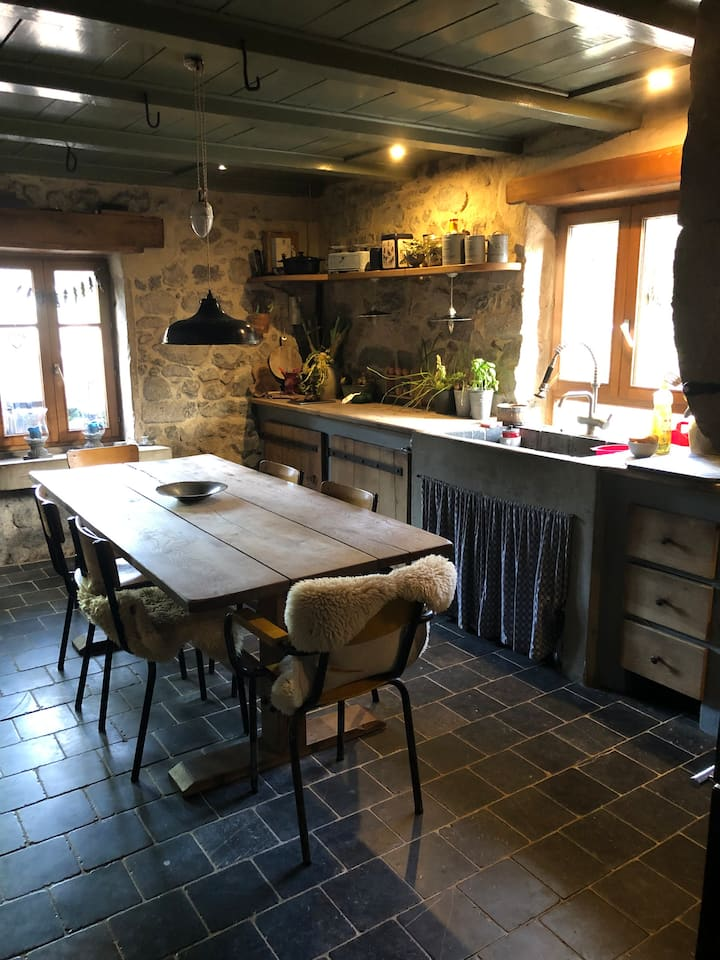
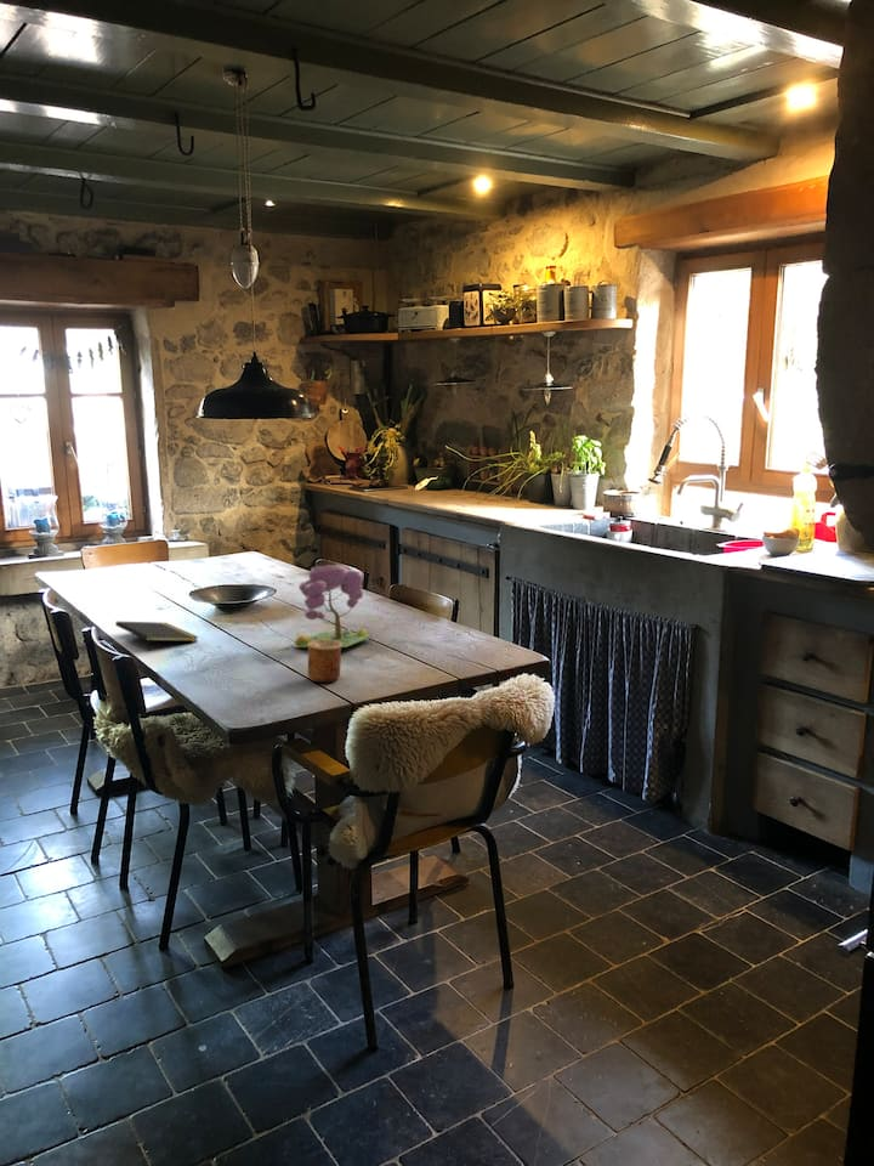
+ cup (325, 661)
+ notepad (157, 630)
+ plant (329, 604)
